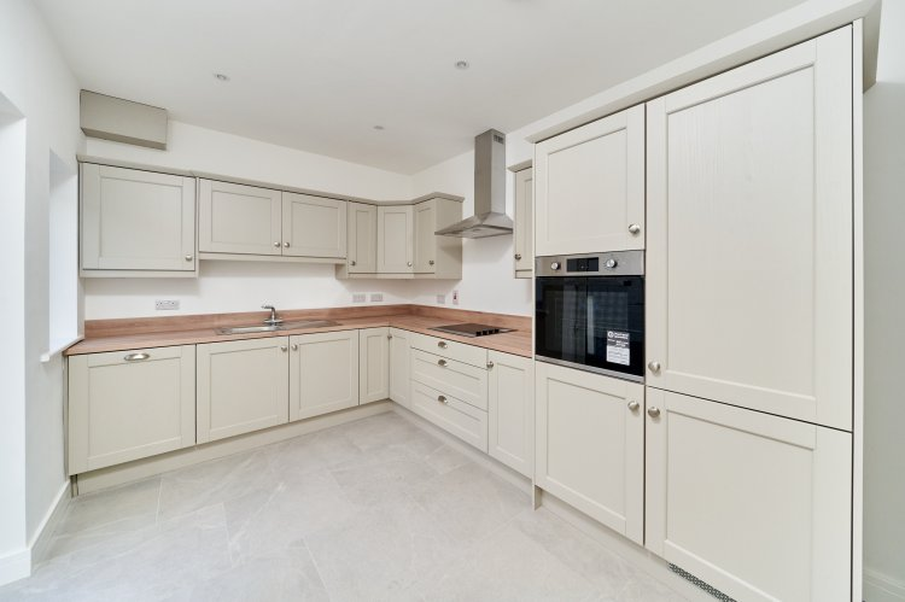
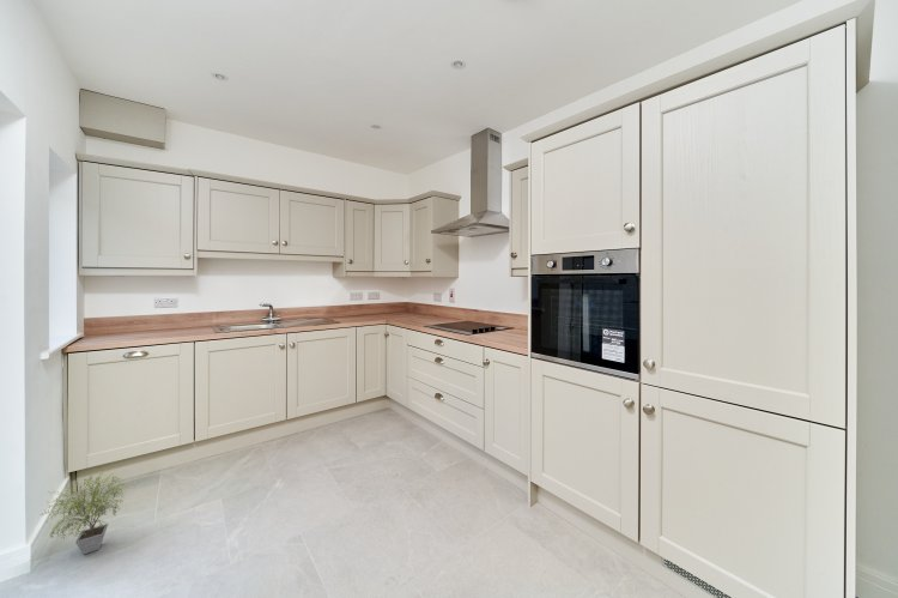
+ potted plant (86, 511)
